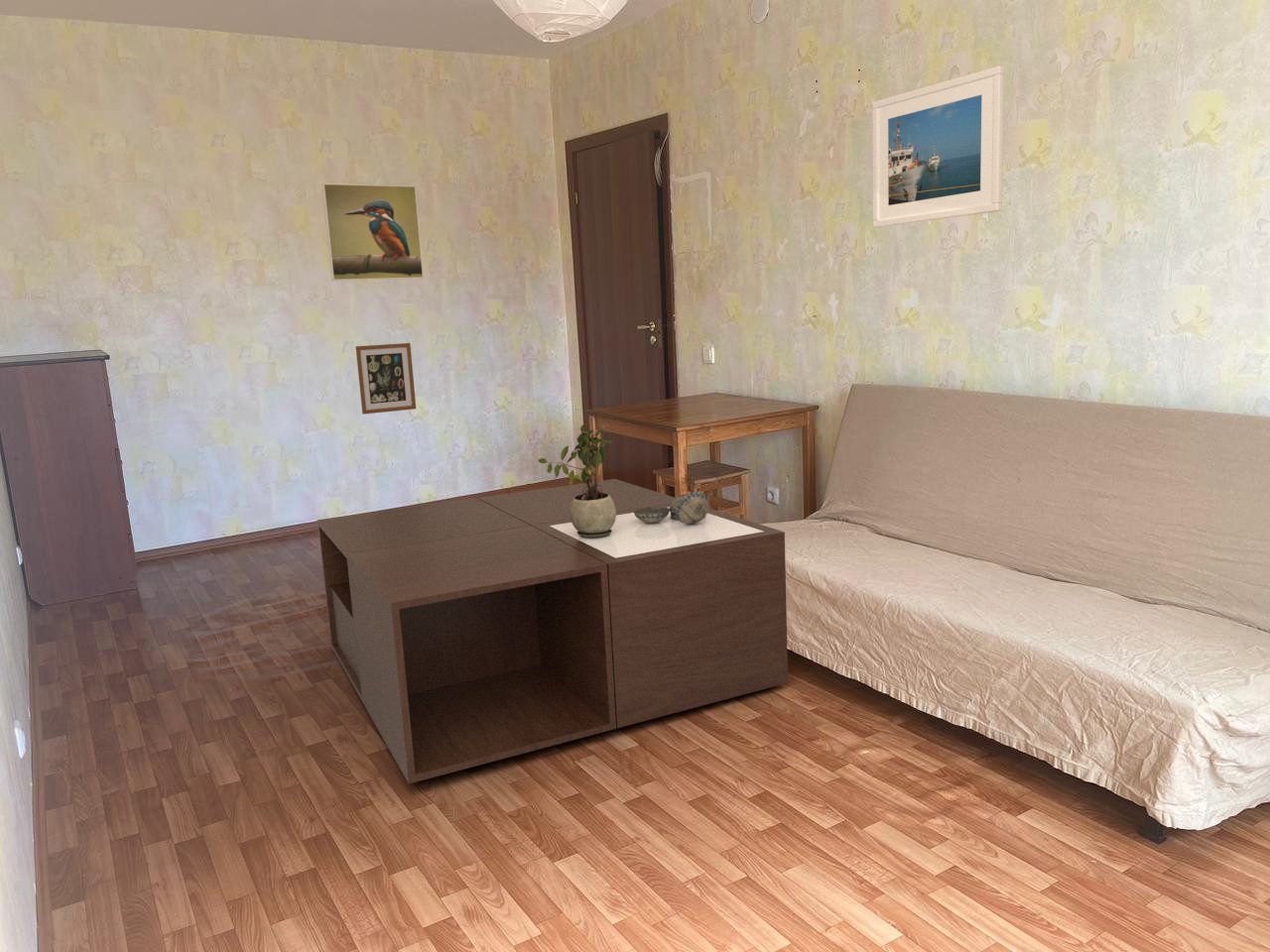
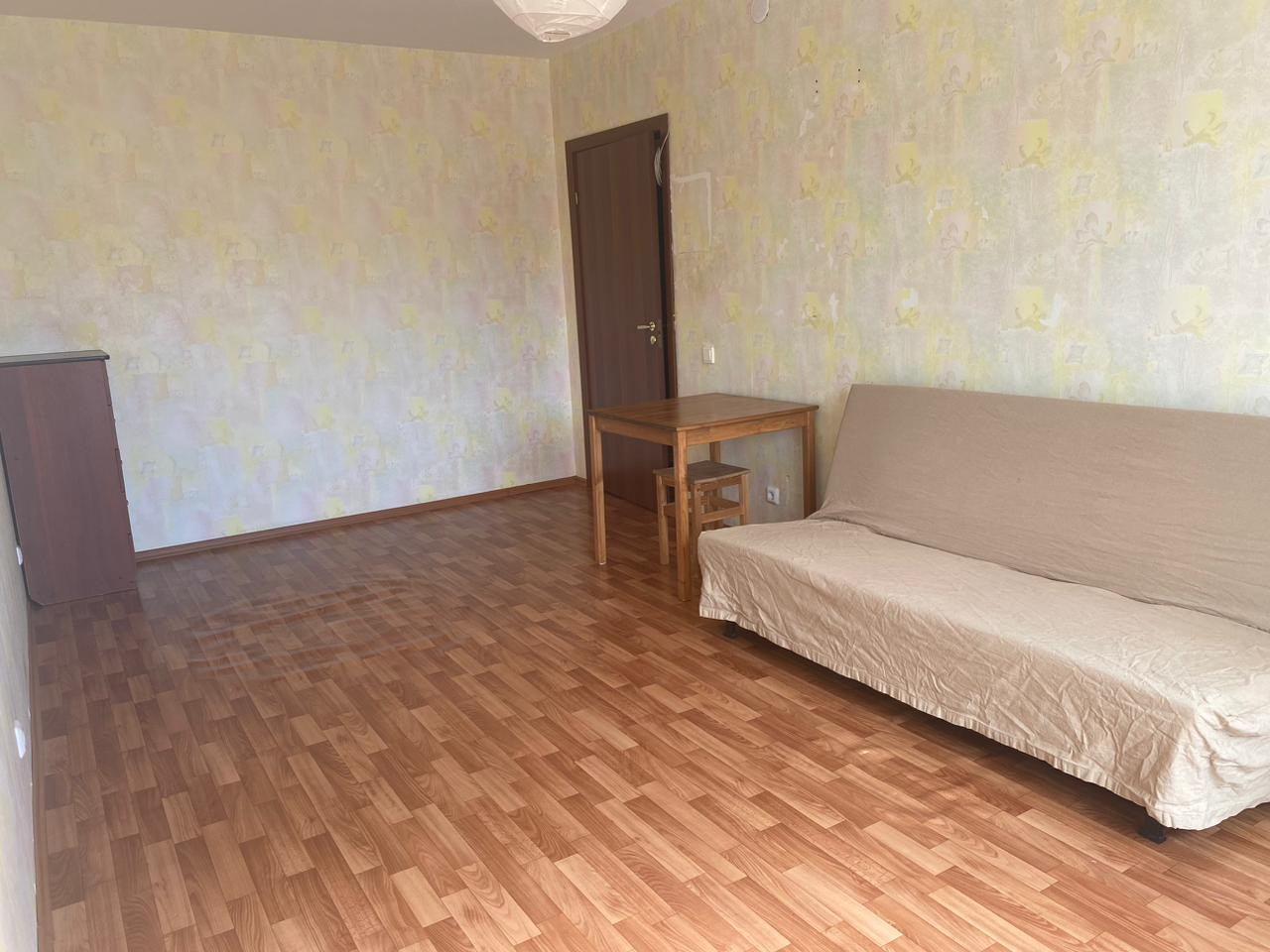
- decorative bowl (678, 505)
- coffee table (536, 597)
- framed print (933, 153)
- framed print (374, 232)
- potted plant (582, 481)
- wall art (386, 378)
